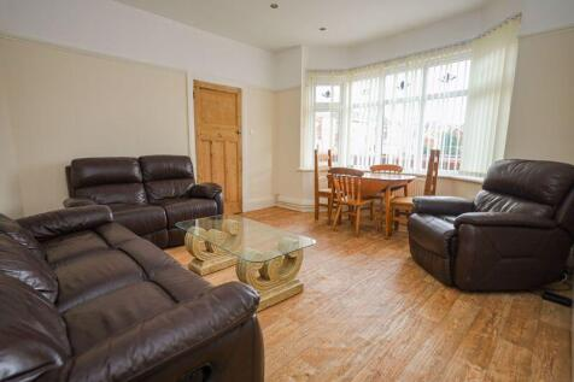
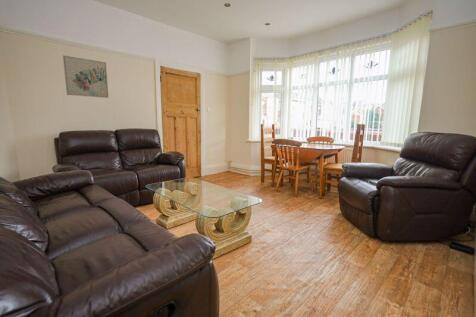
+ wall art (87, 78)
